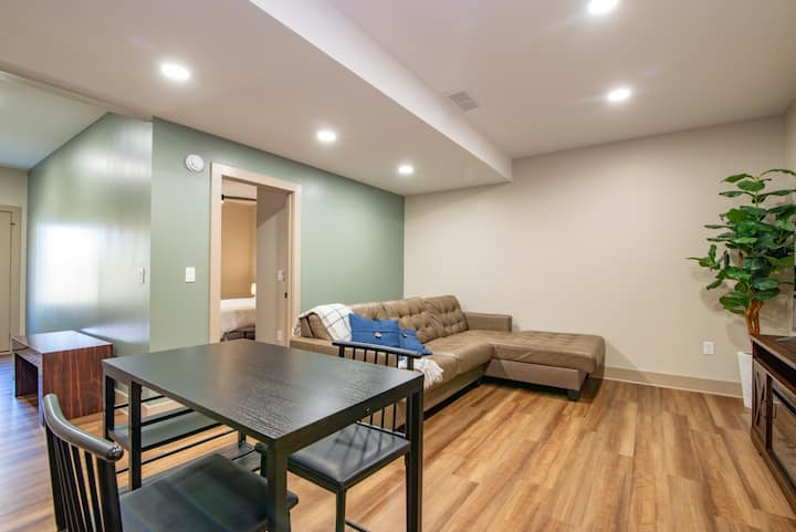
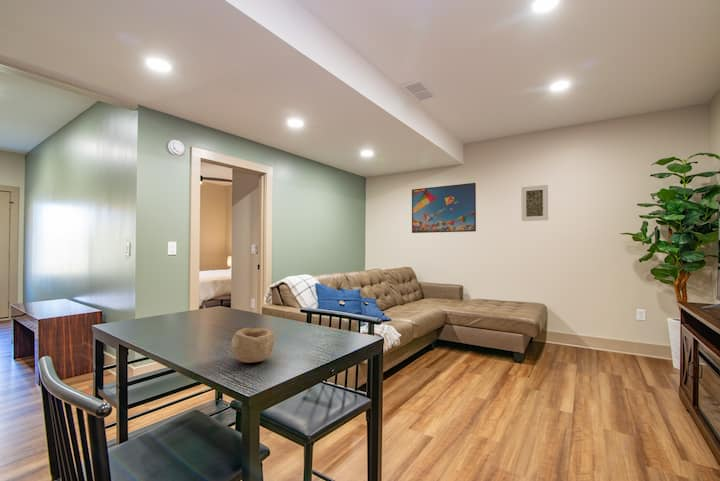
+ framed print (534, 203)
+ bowl (253, 345)
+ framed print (442, 209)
